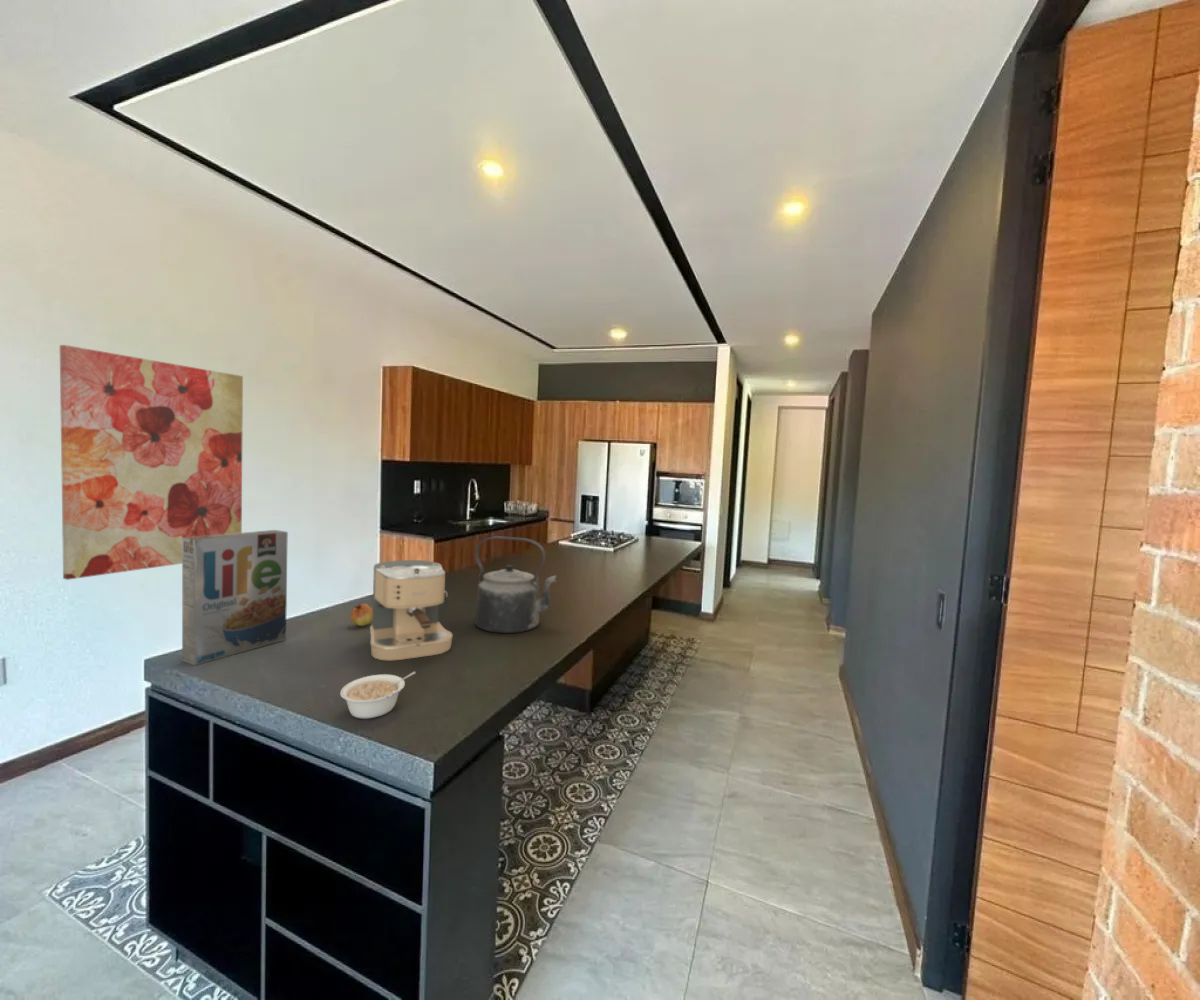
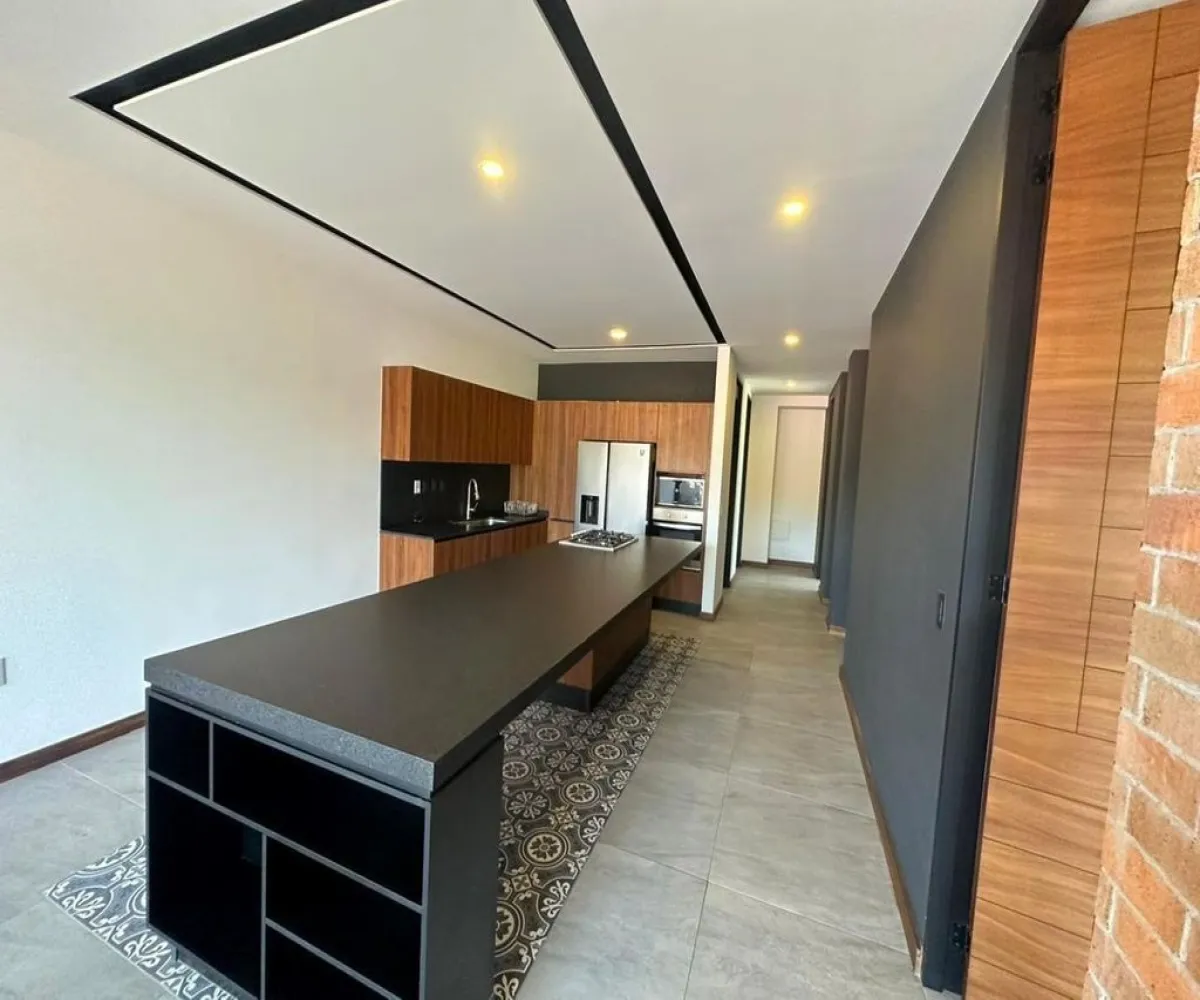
- fruit (362, 613)
- wall art (163, 465)
- cereal box (237, 592)
- kettle (515, 581)
- legume (374, 694)
- coffee maker (411, 606)
